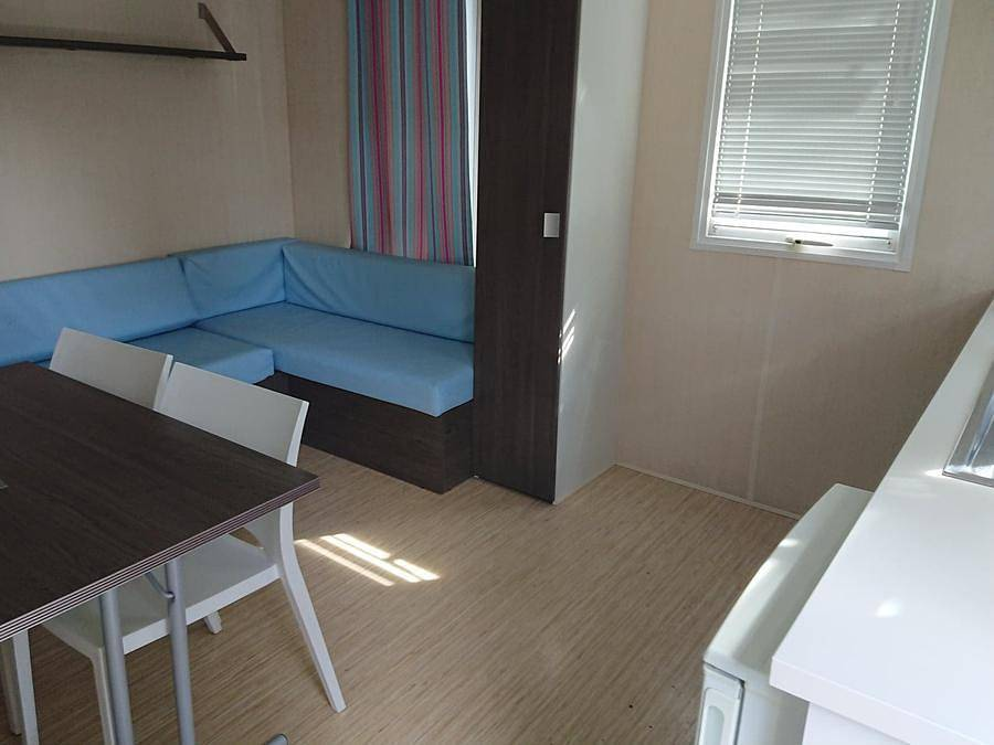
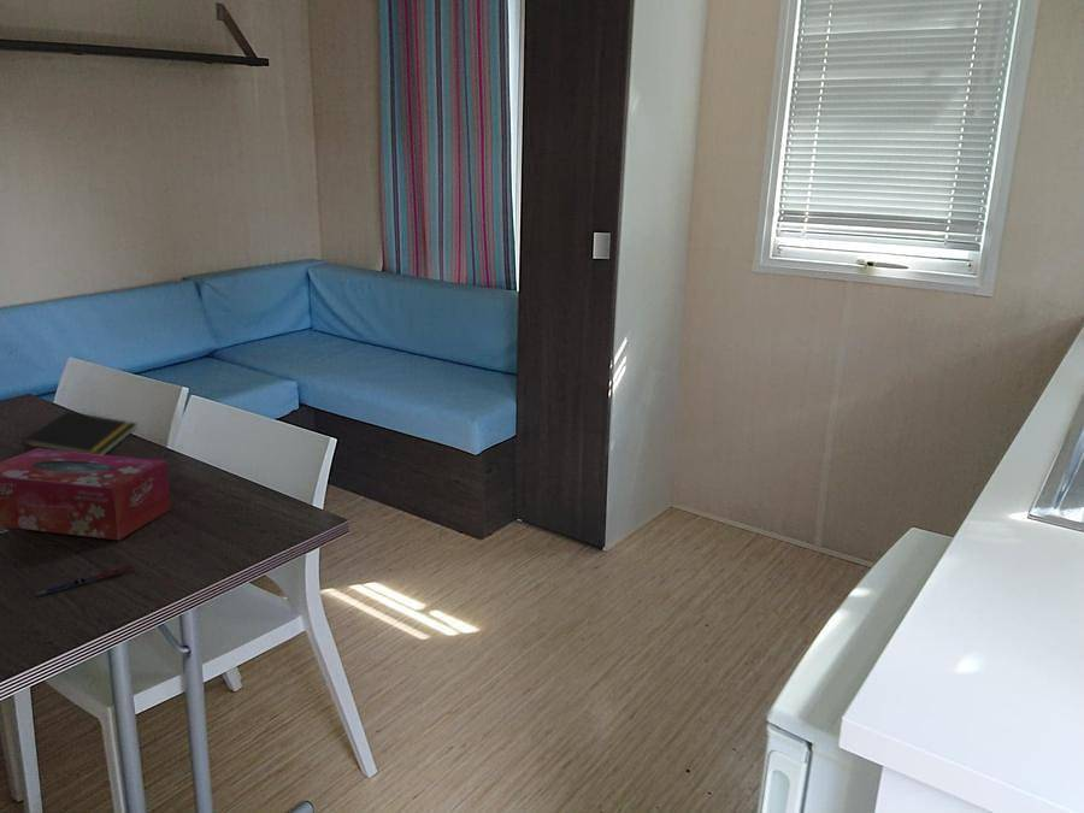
+ tissue box (75, 491)
+ pen (86, 578)
+ notepad (83, 432)
